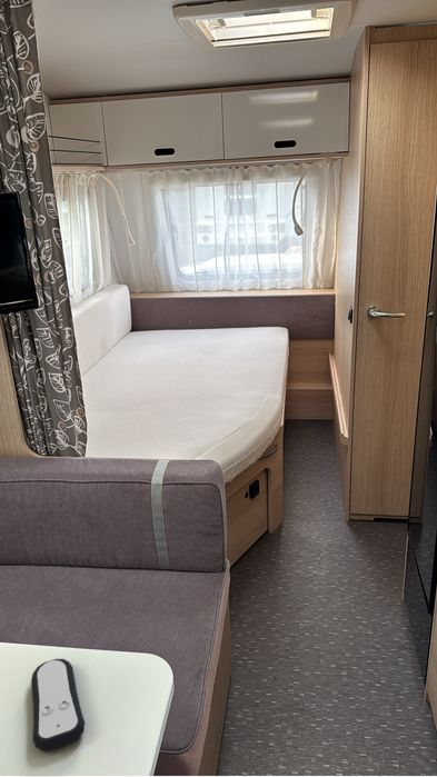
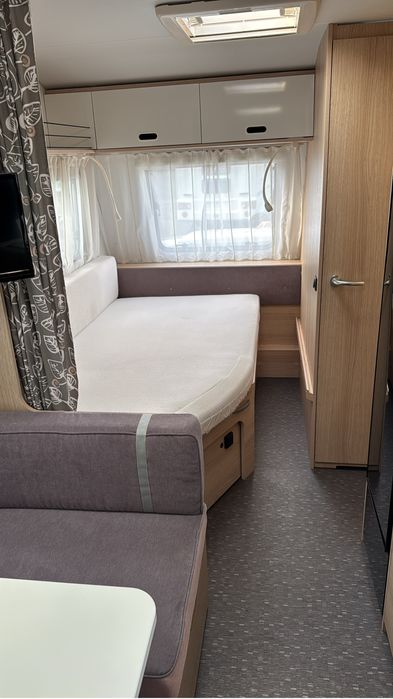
- remote control (54, 699)
